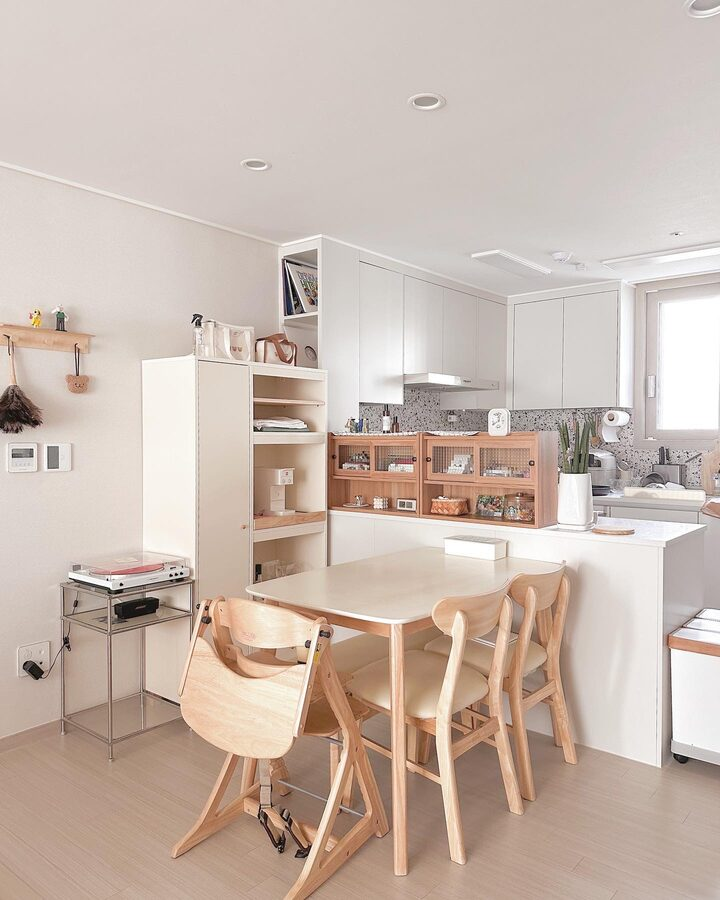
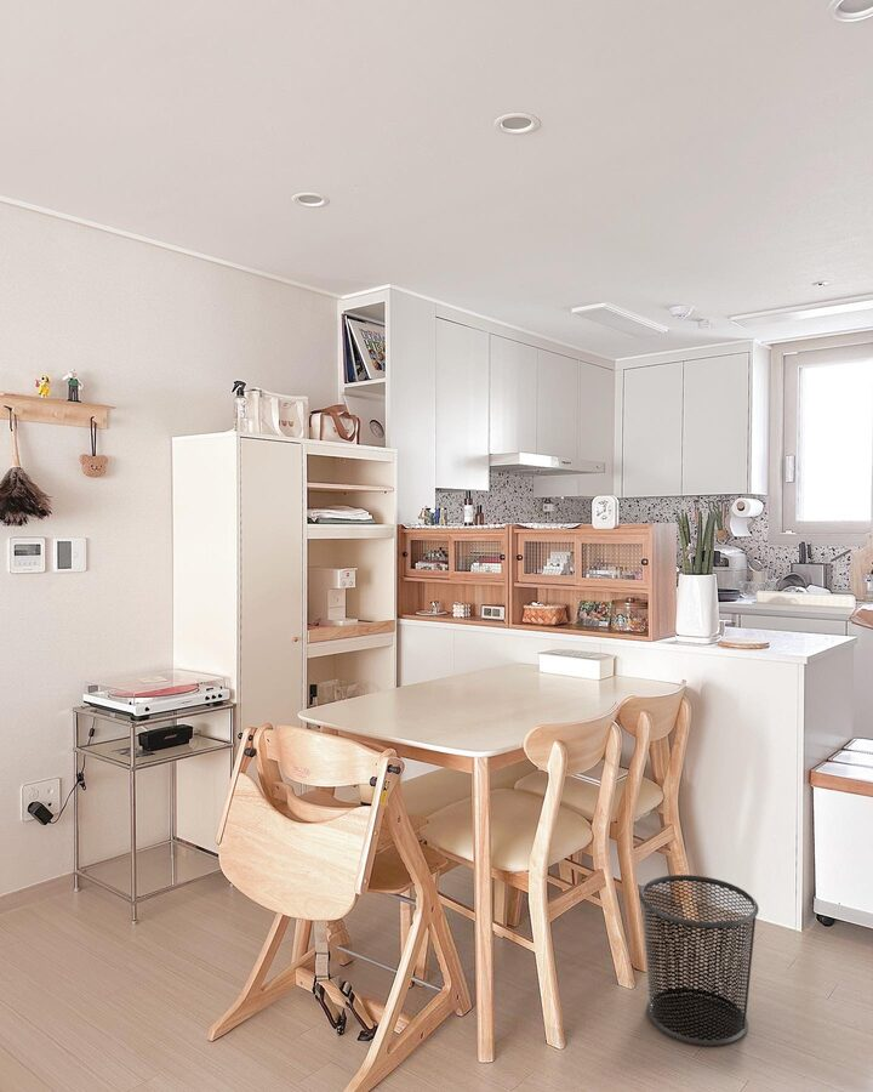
+ trash can (696, 956)
